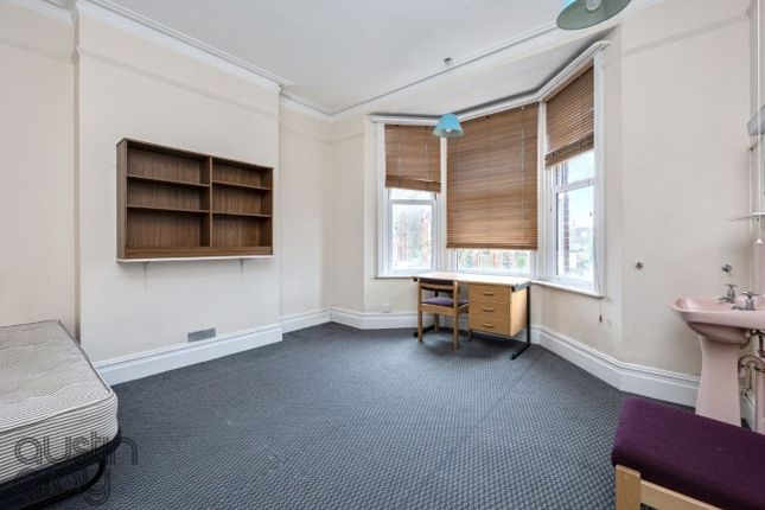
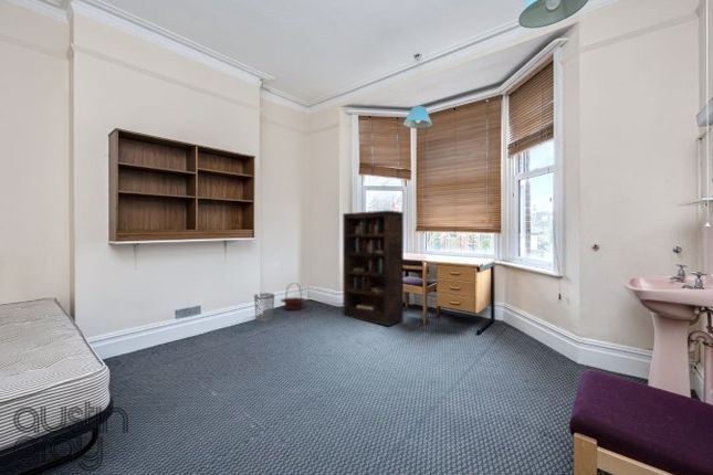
+ wastebasket (264, 306)
+ bookcase (371, 265)
+ basket (294, 297)
